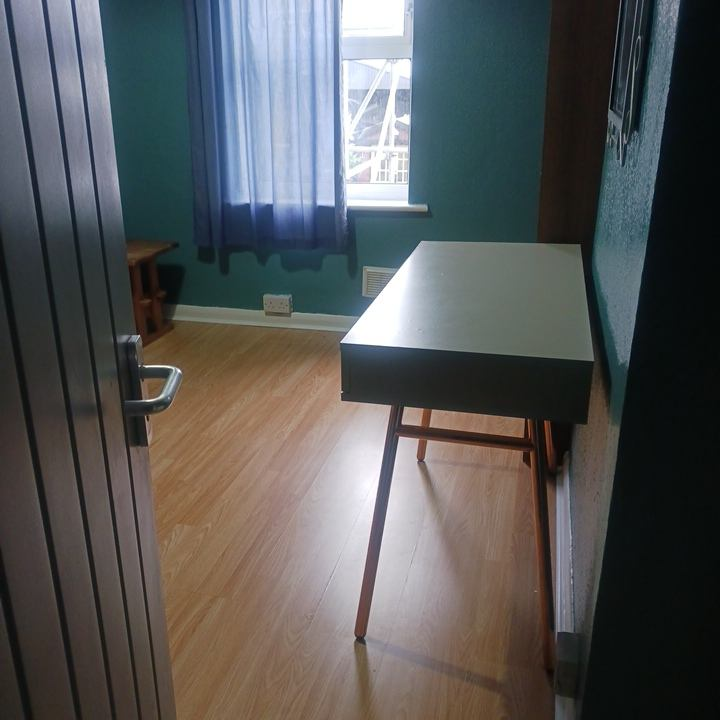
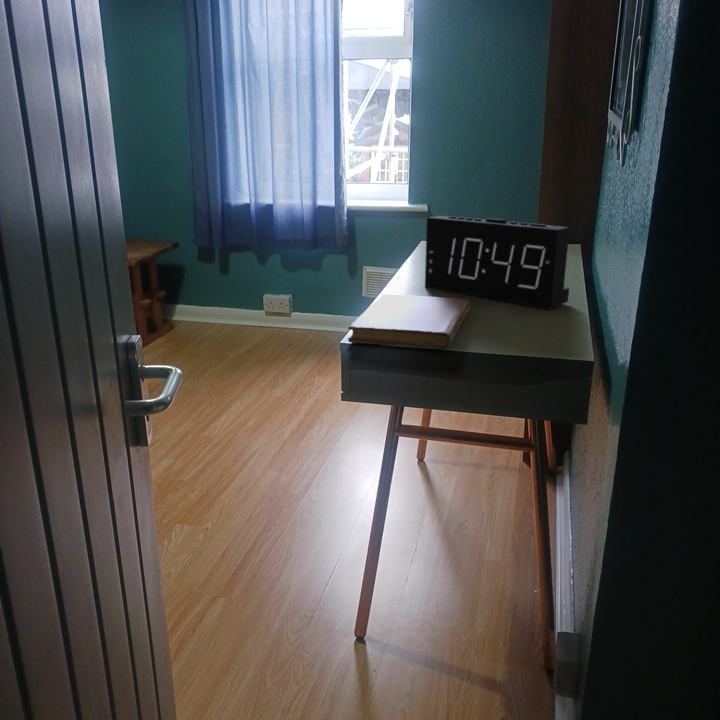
+ alarm clock (494, 257)
+ notebook (413, 318)
